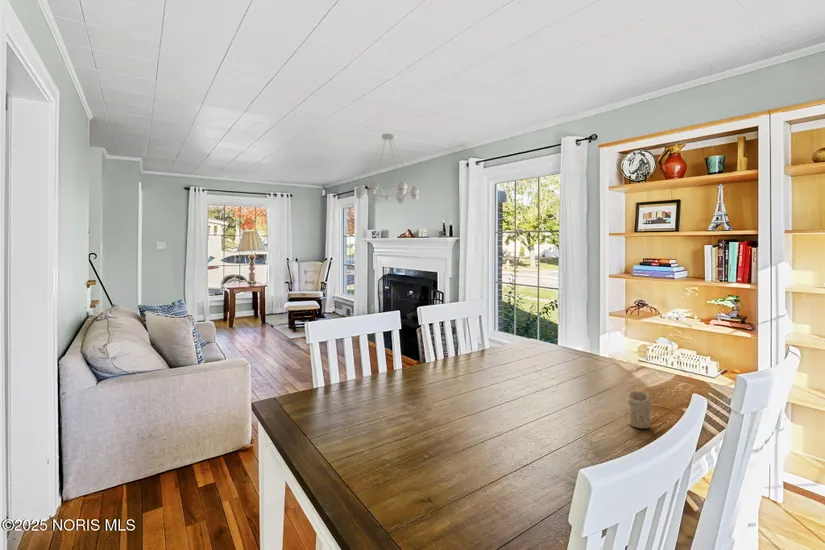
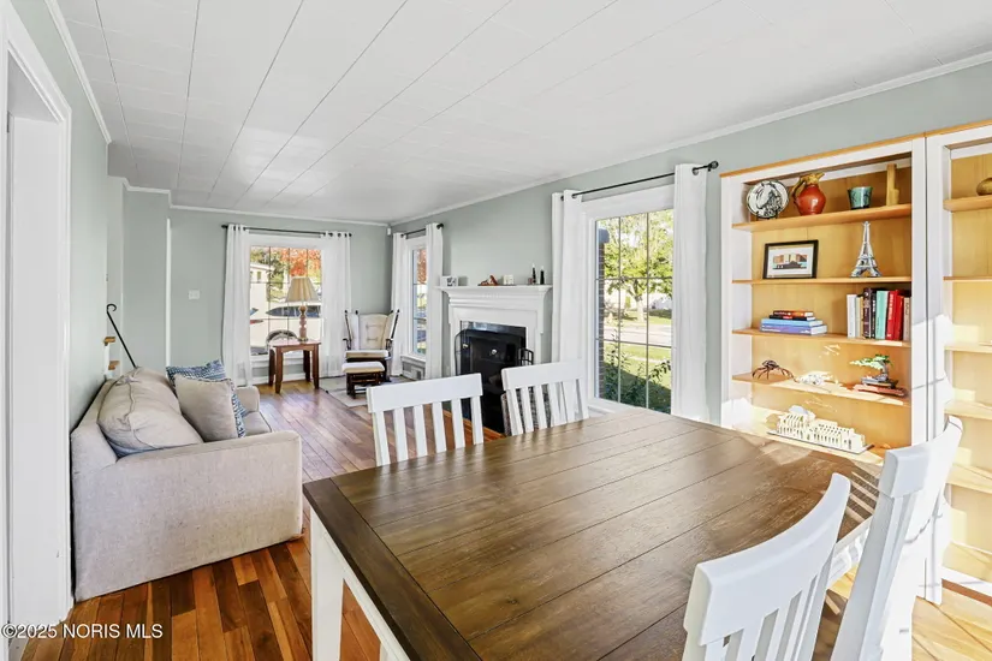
- chandelier (394, 167)
- candle (639, 409)
